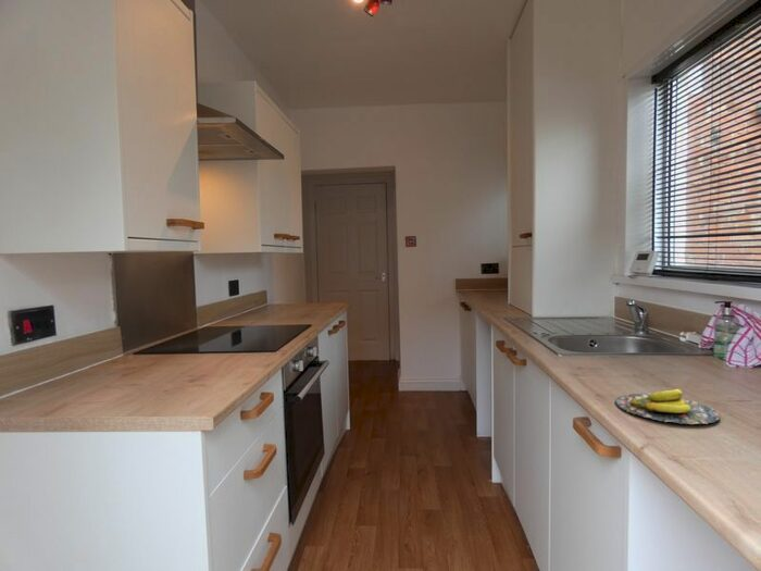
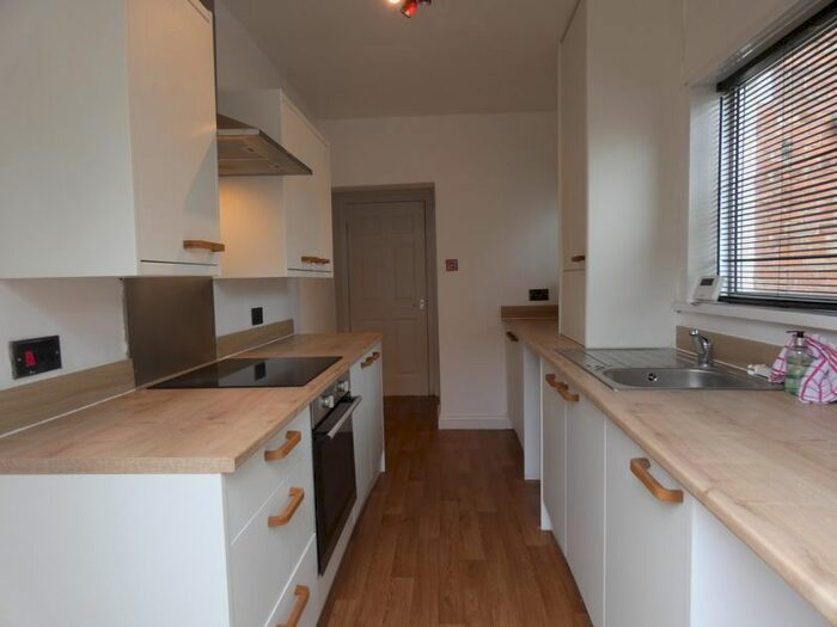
- banana (664, 398)
